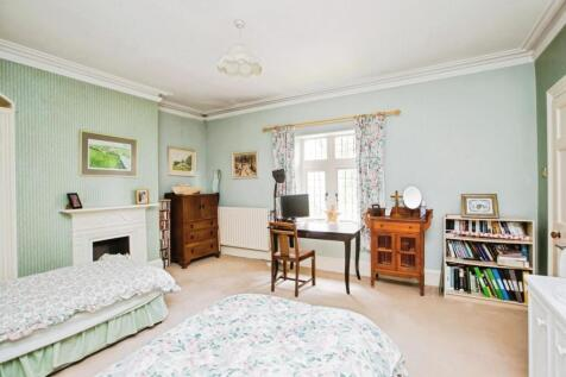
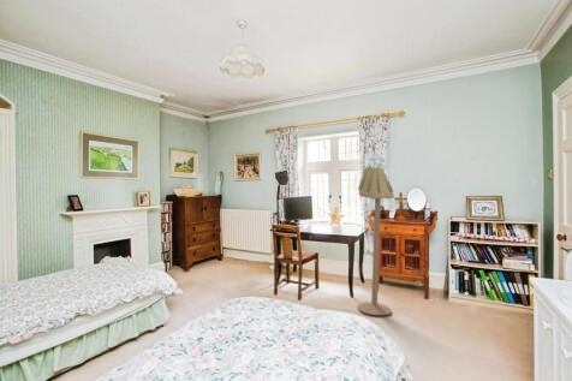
+ floor lamp (375, 236)
